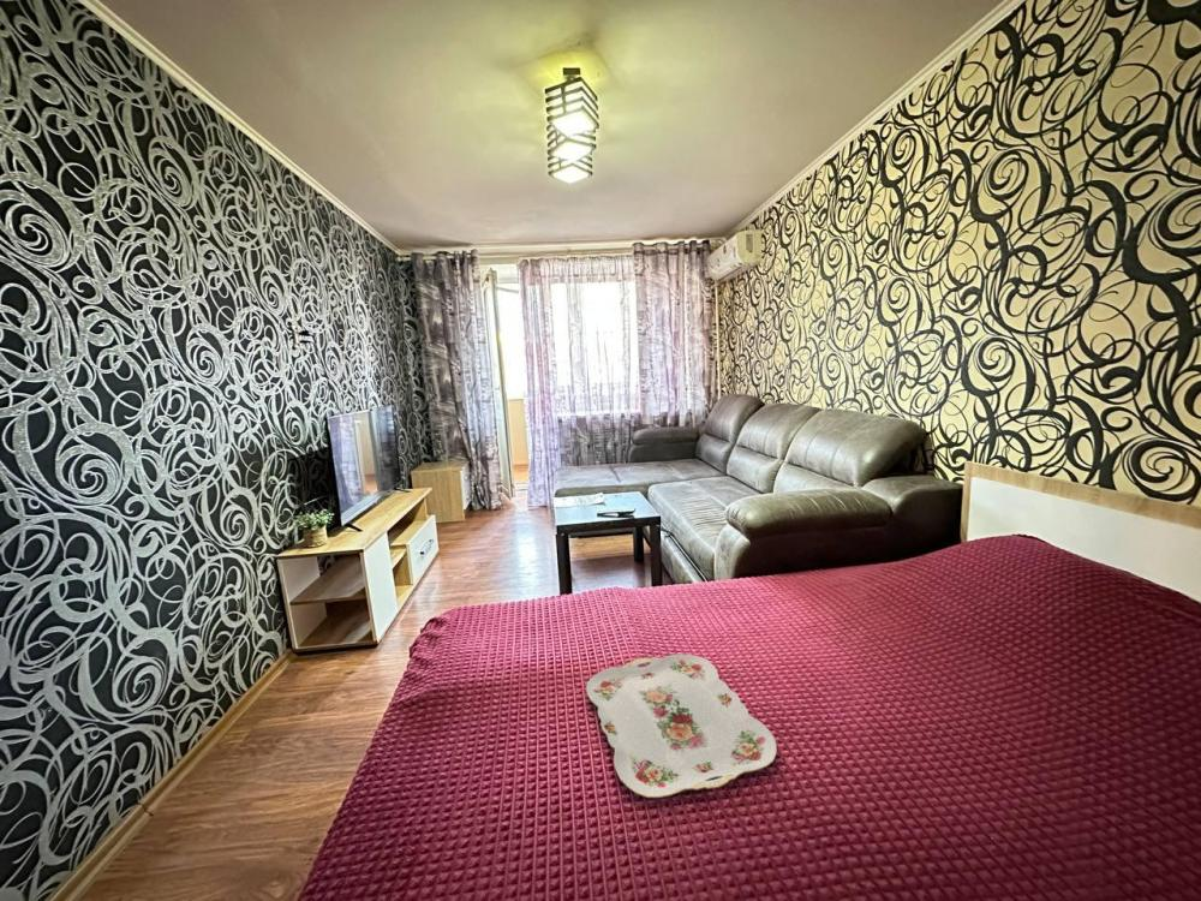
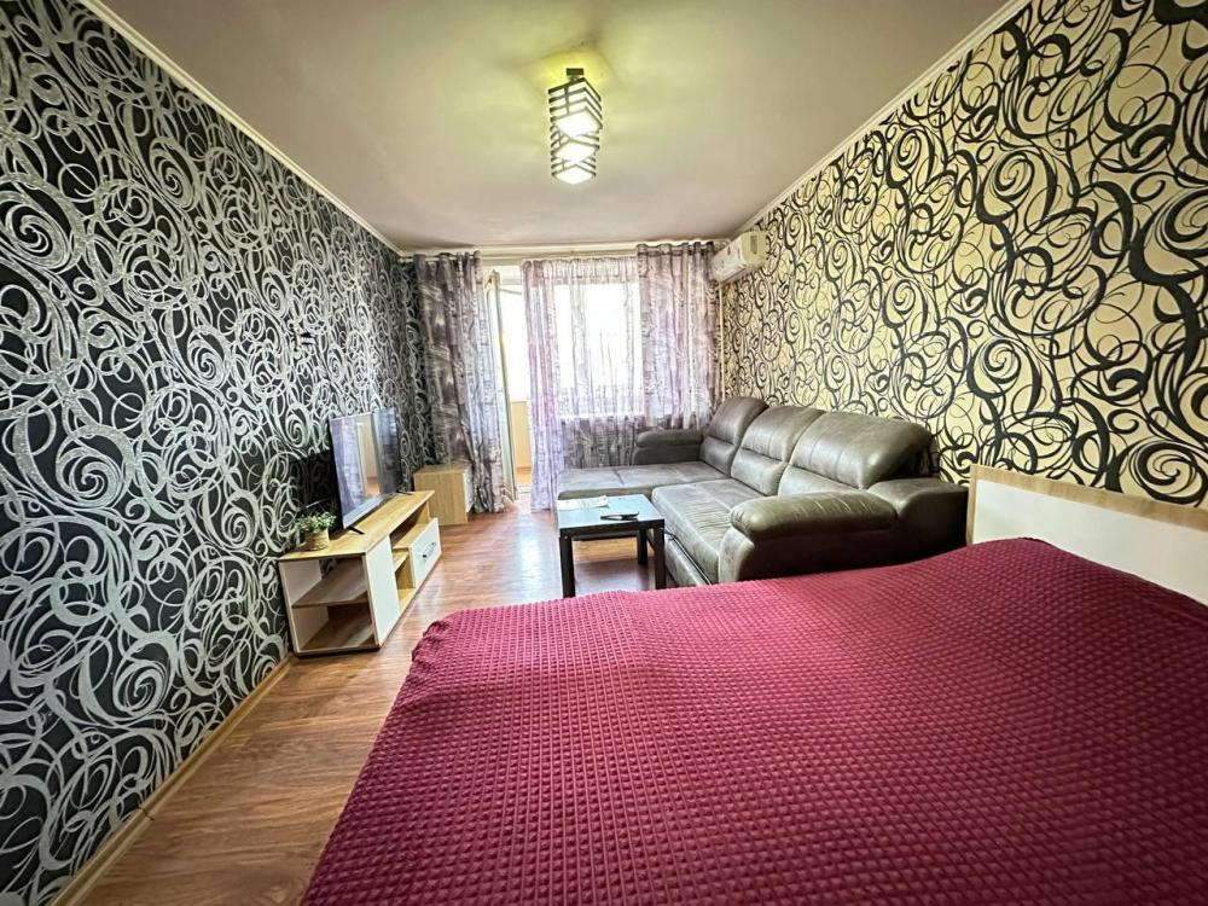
- serving tray (671, 712)
